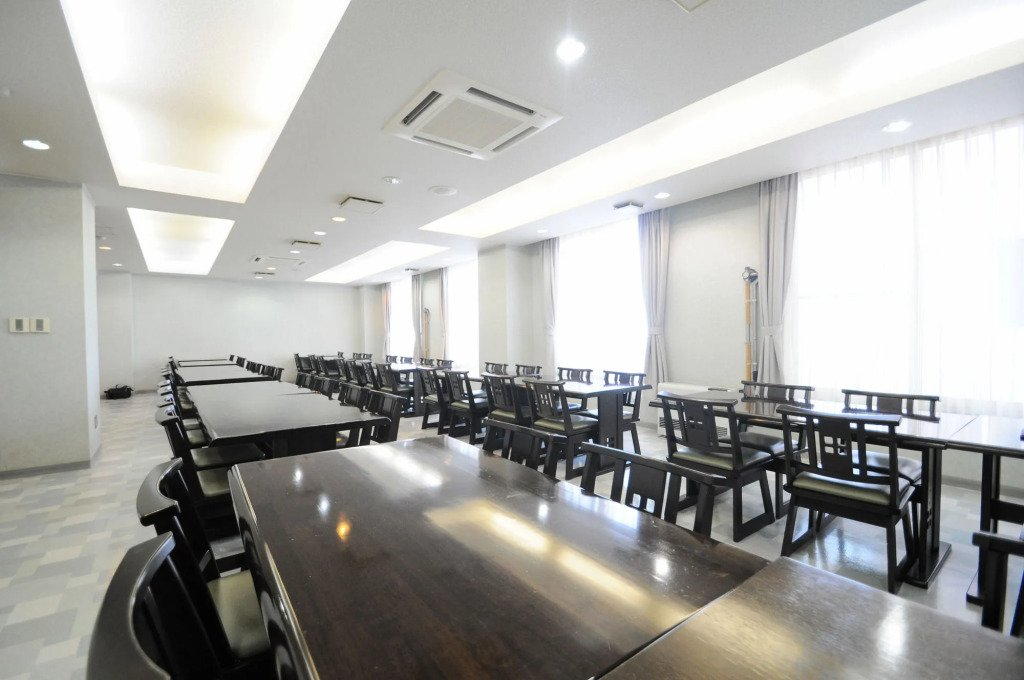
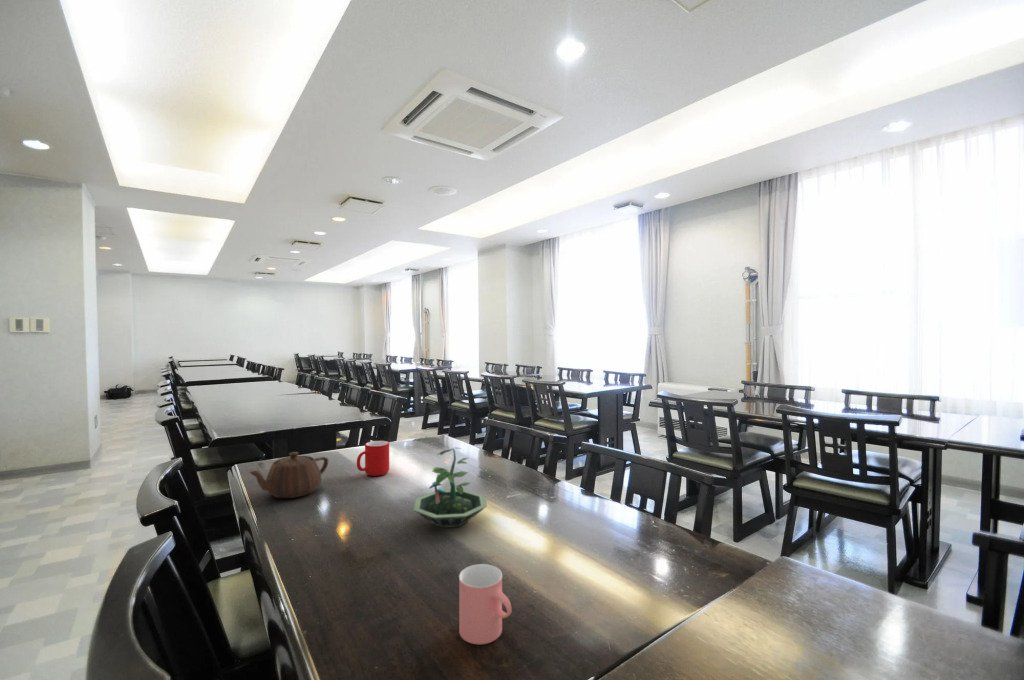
+ terrarium (452, 463)
+ cup (487, 606)
+ cup (372, 459)
+ teapot (291, 473)
